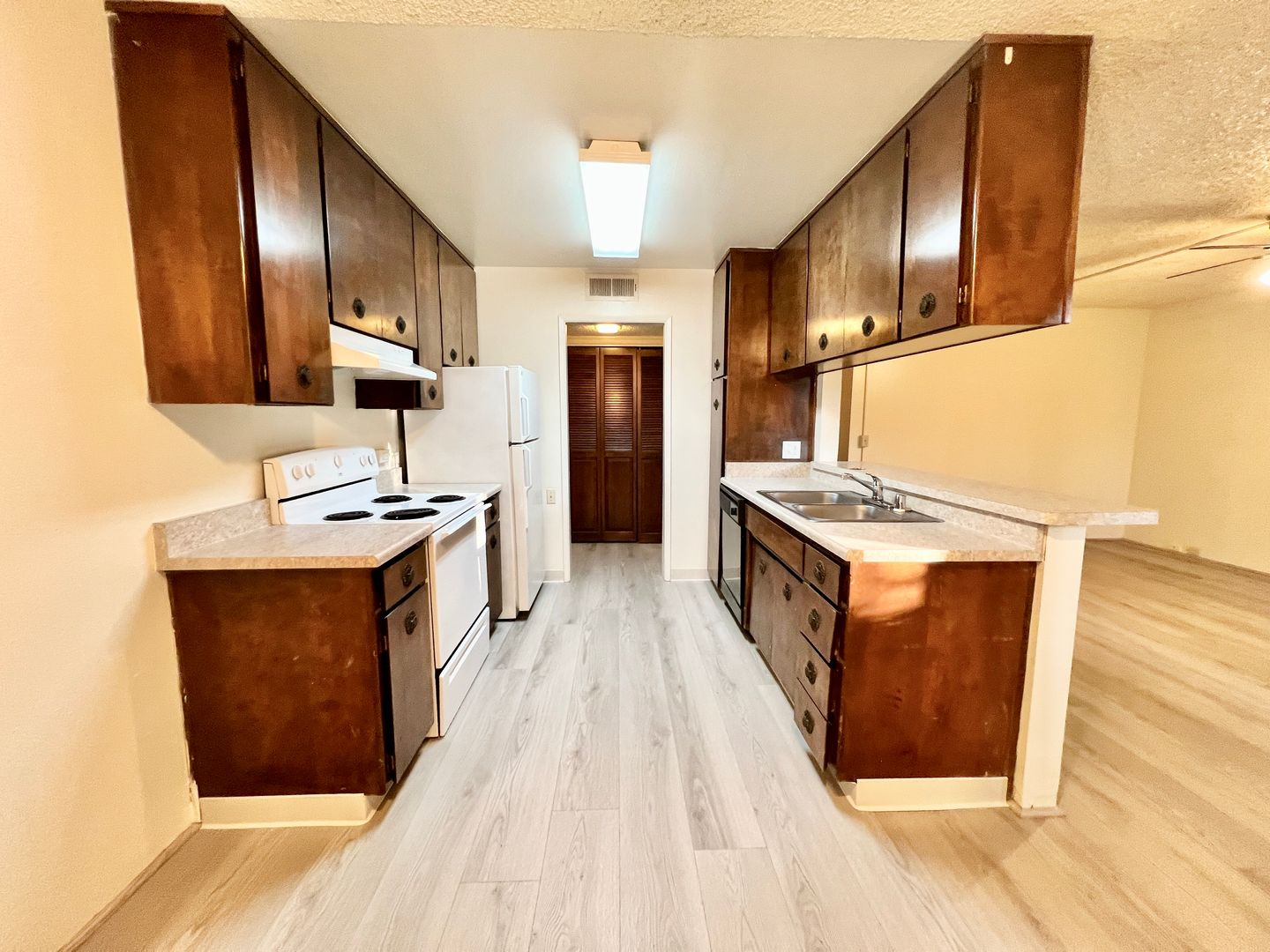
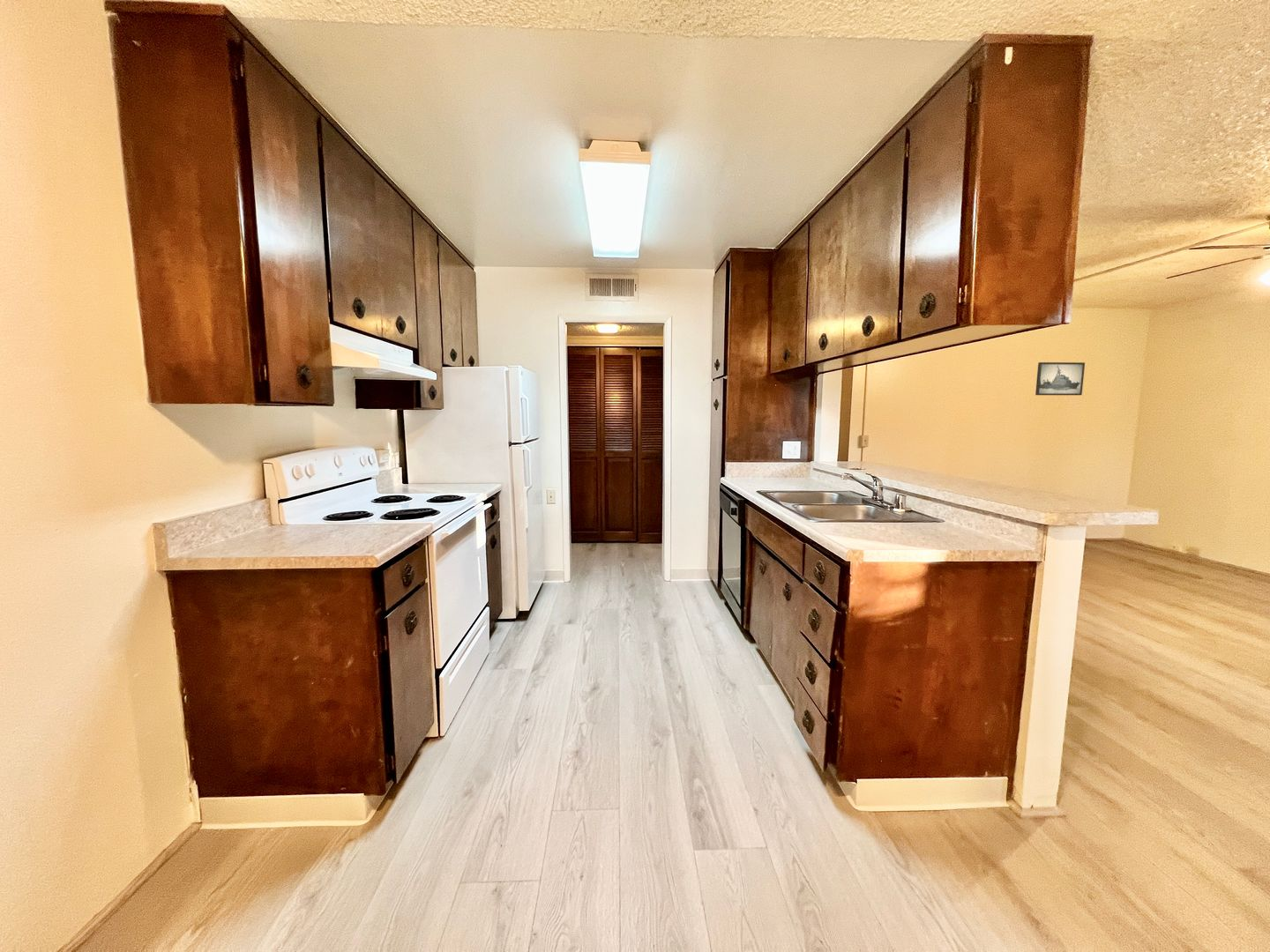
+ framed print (1060, 378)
